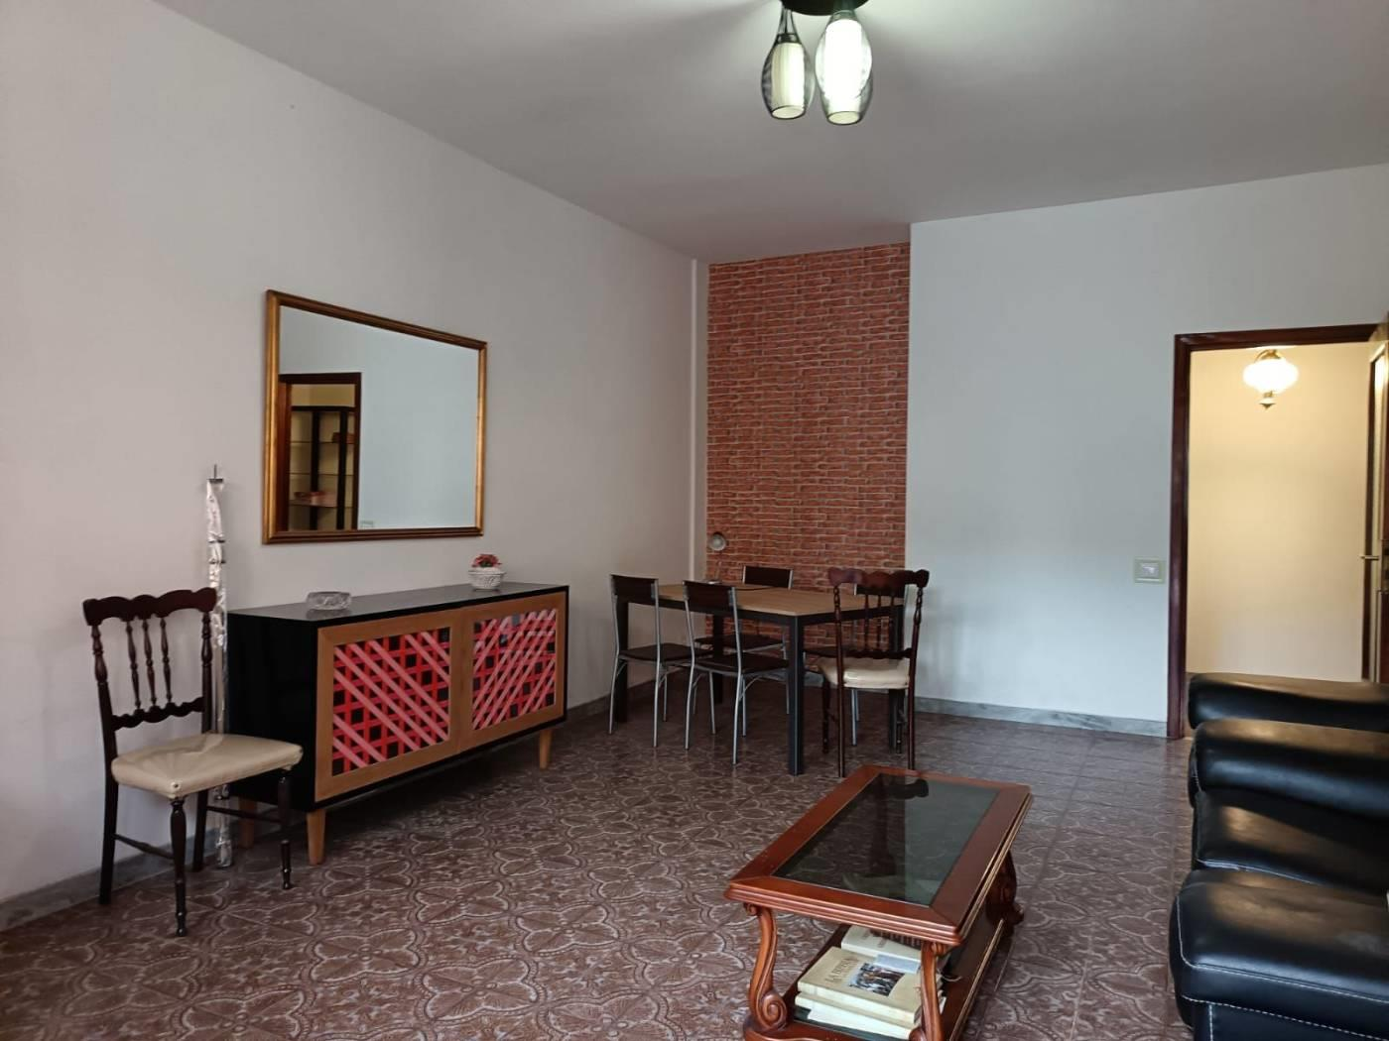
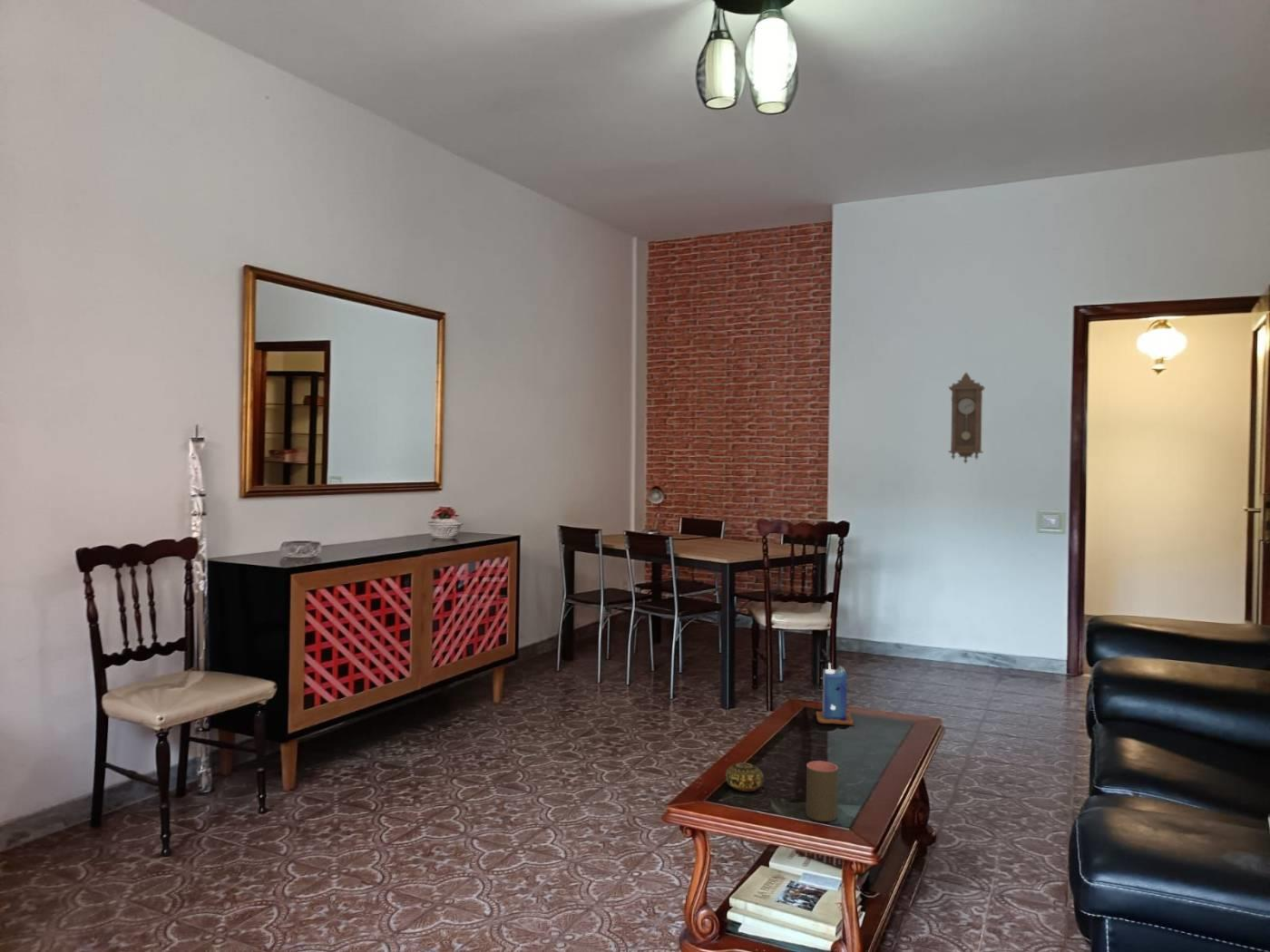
+ pendulum clock (966, 418)
+ candle (835, 691)
+ cup (821, 791)
+ decorative ball (744, 776)
